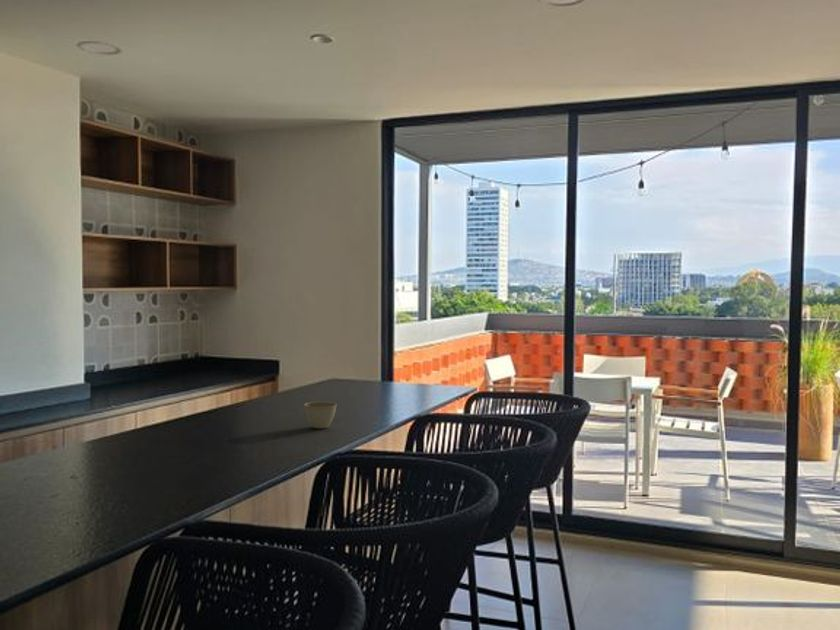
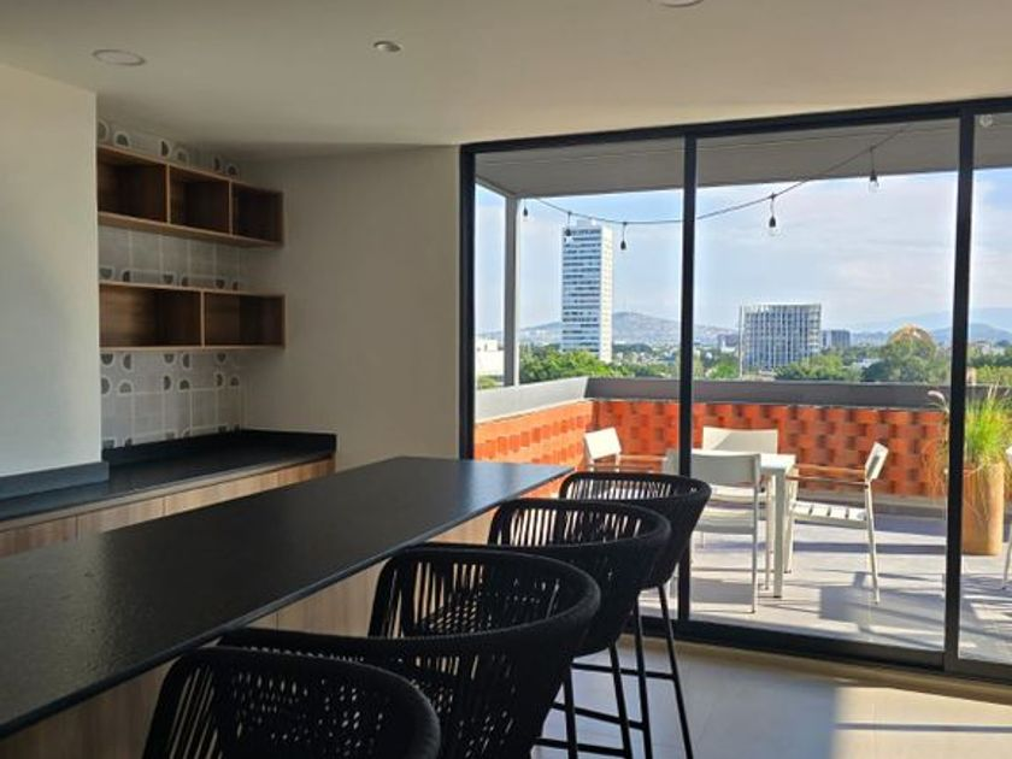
- flower pot (320, 415)
